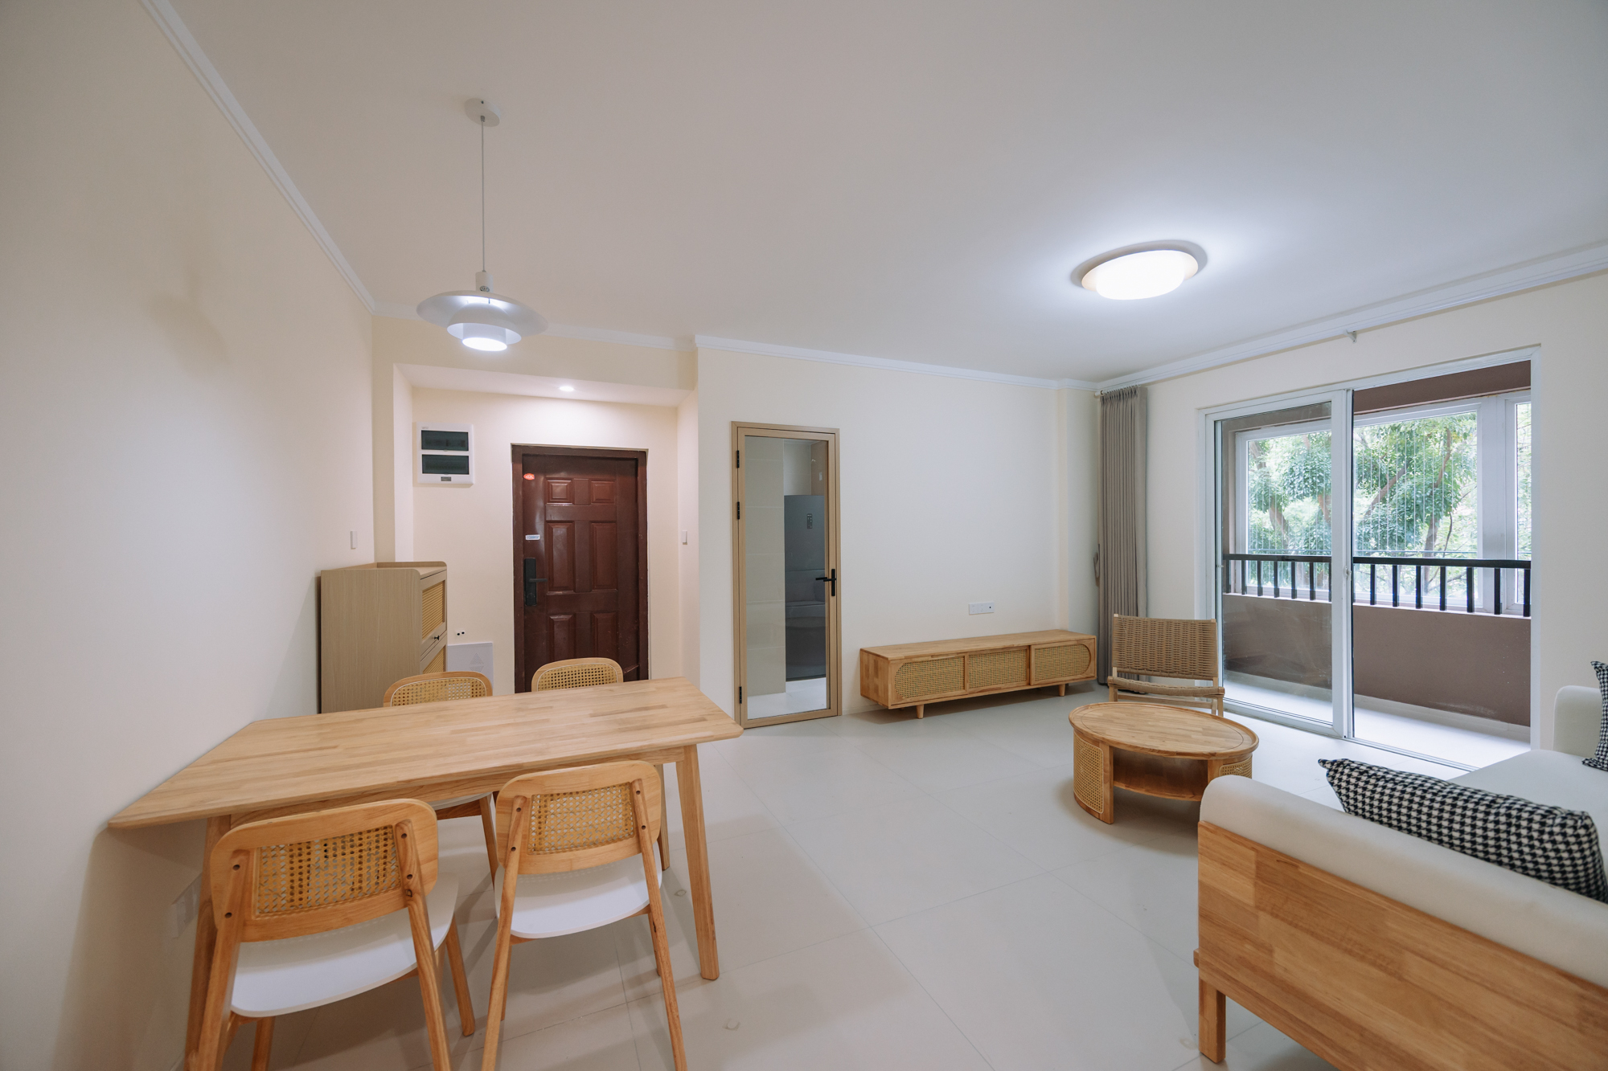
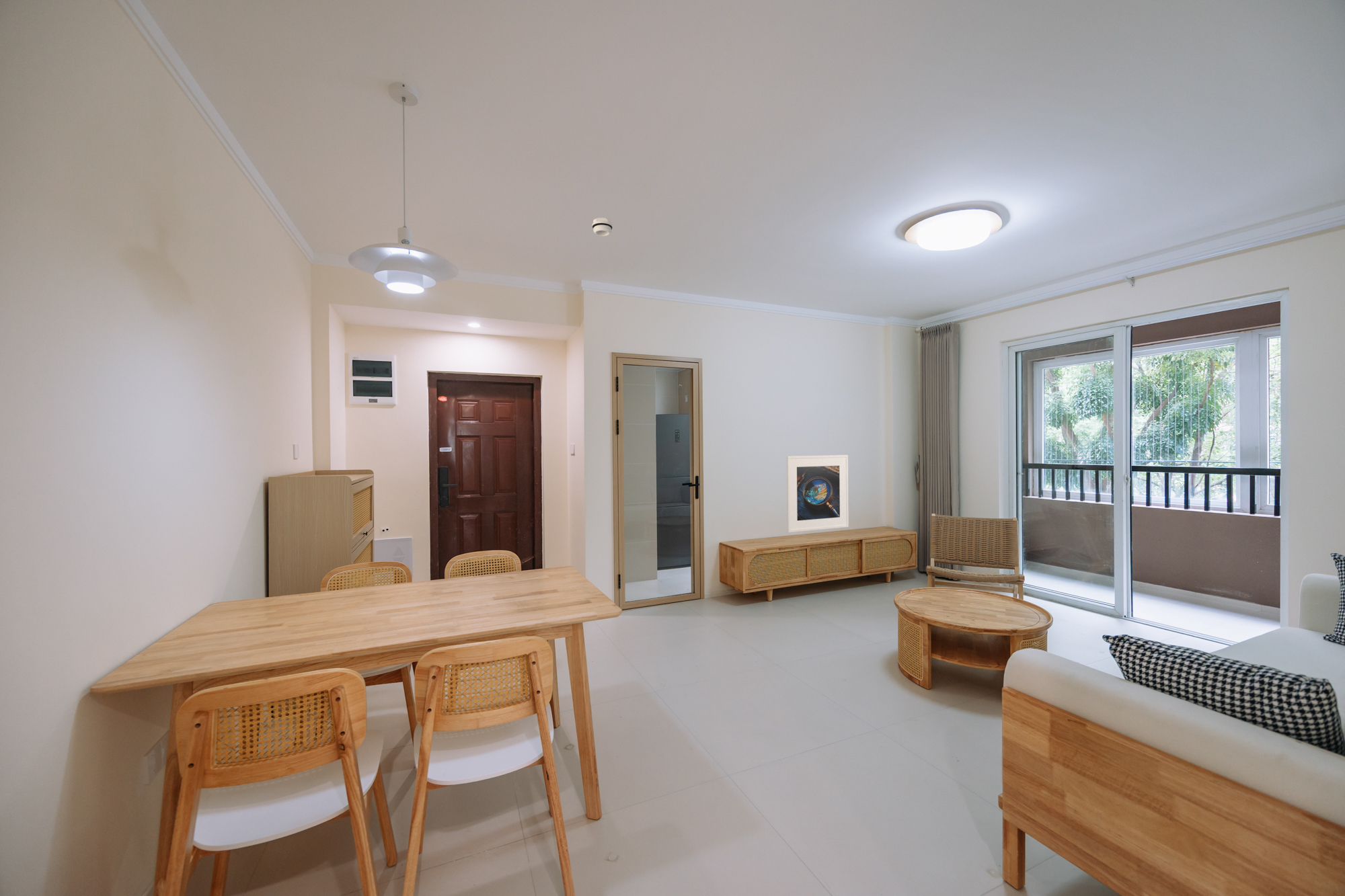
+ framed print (818, 492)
+ smoke detector (602, 227)
